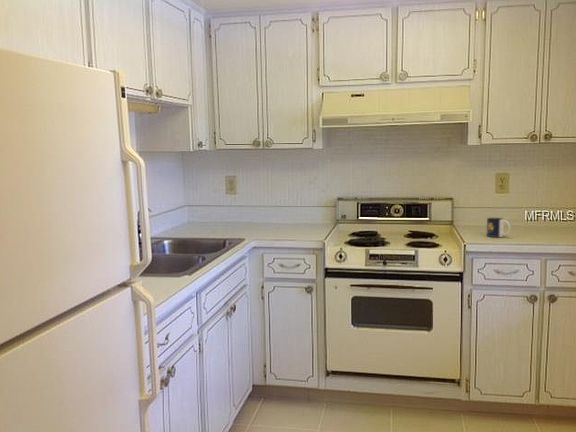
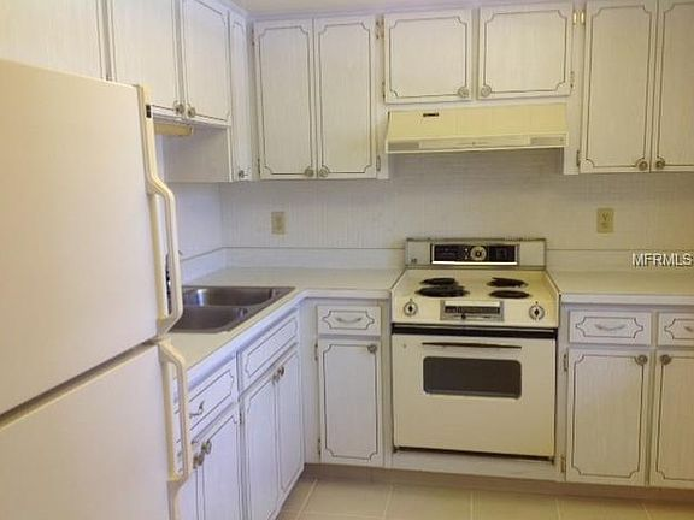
- mug (498, 227)
